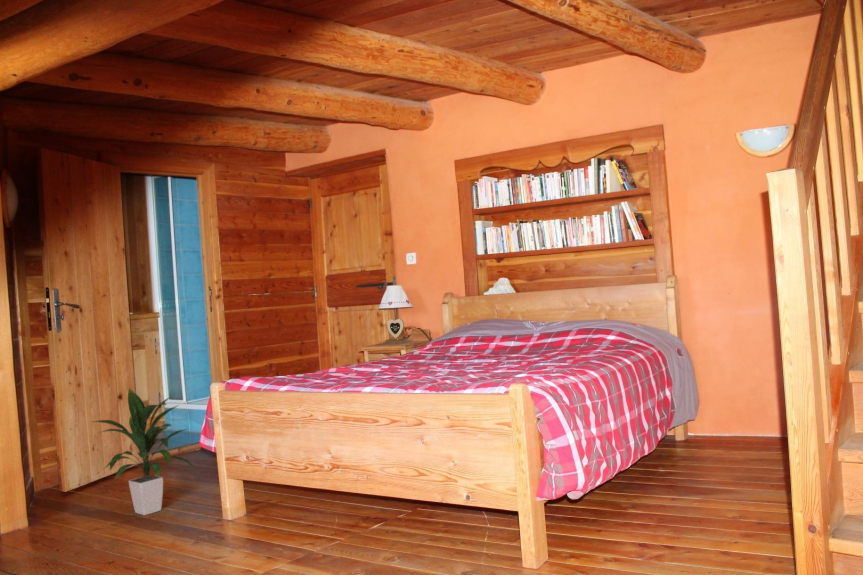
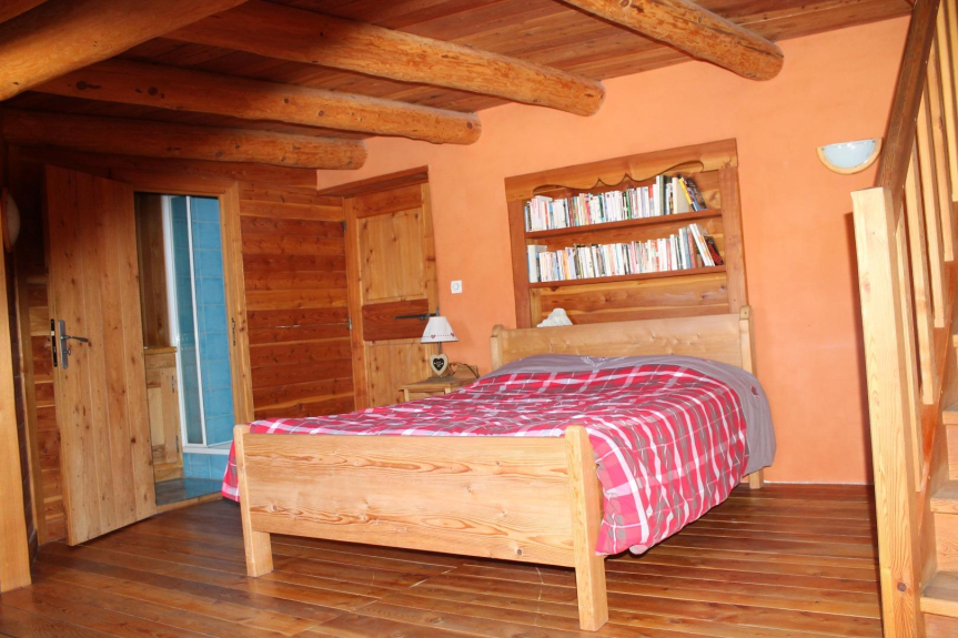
- indoor plant (148, 449)
